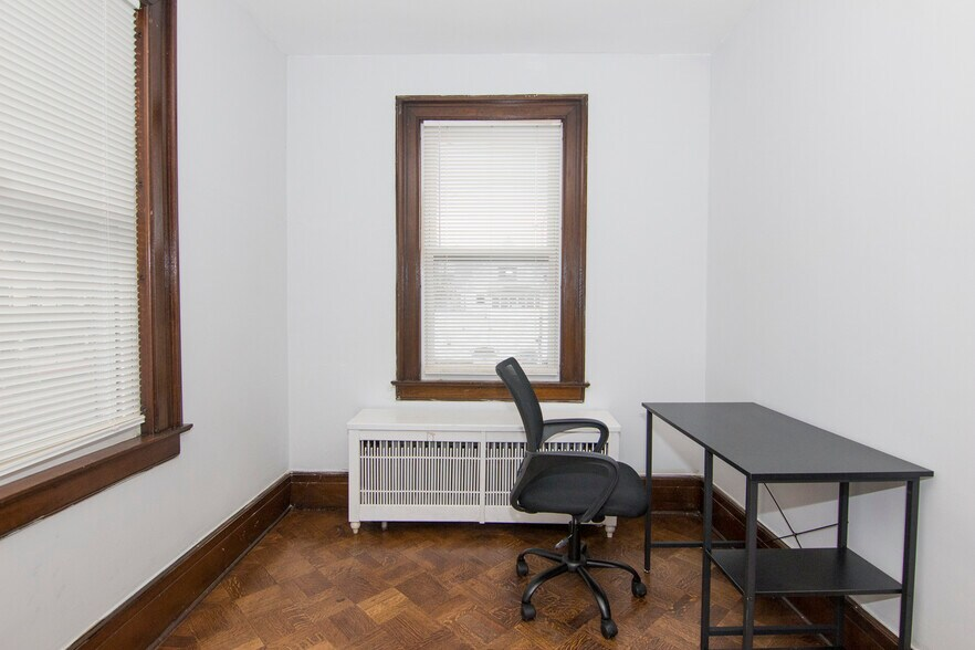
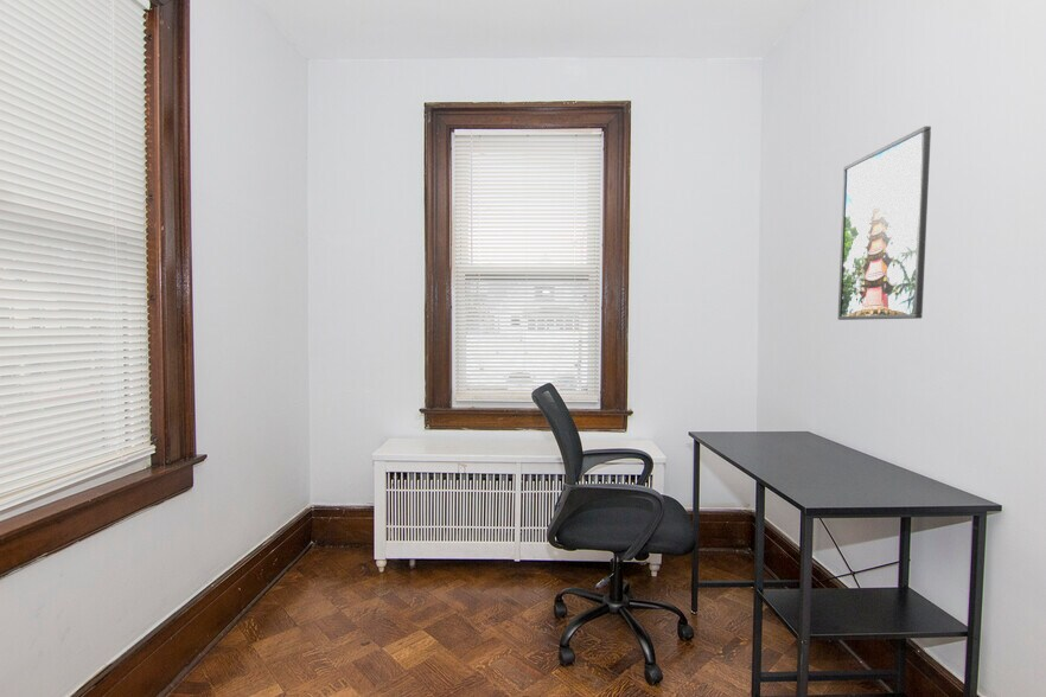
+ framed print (878, 235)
